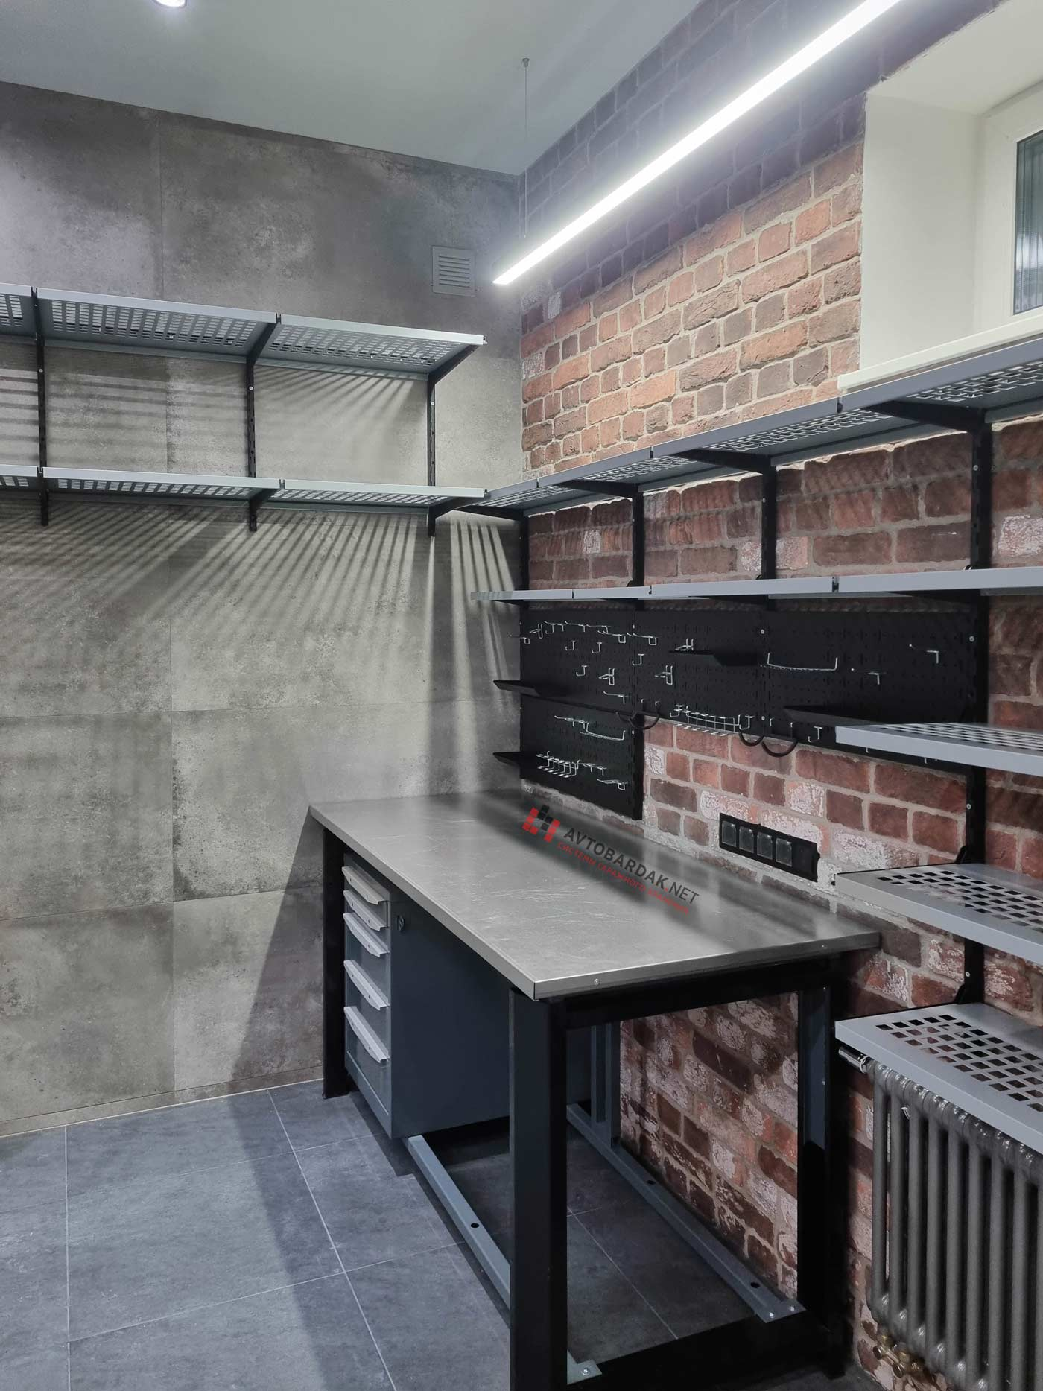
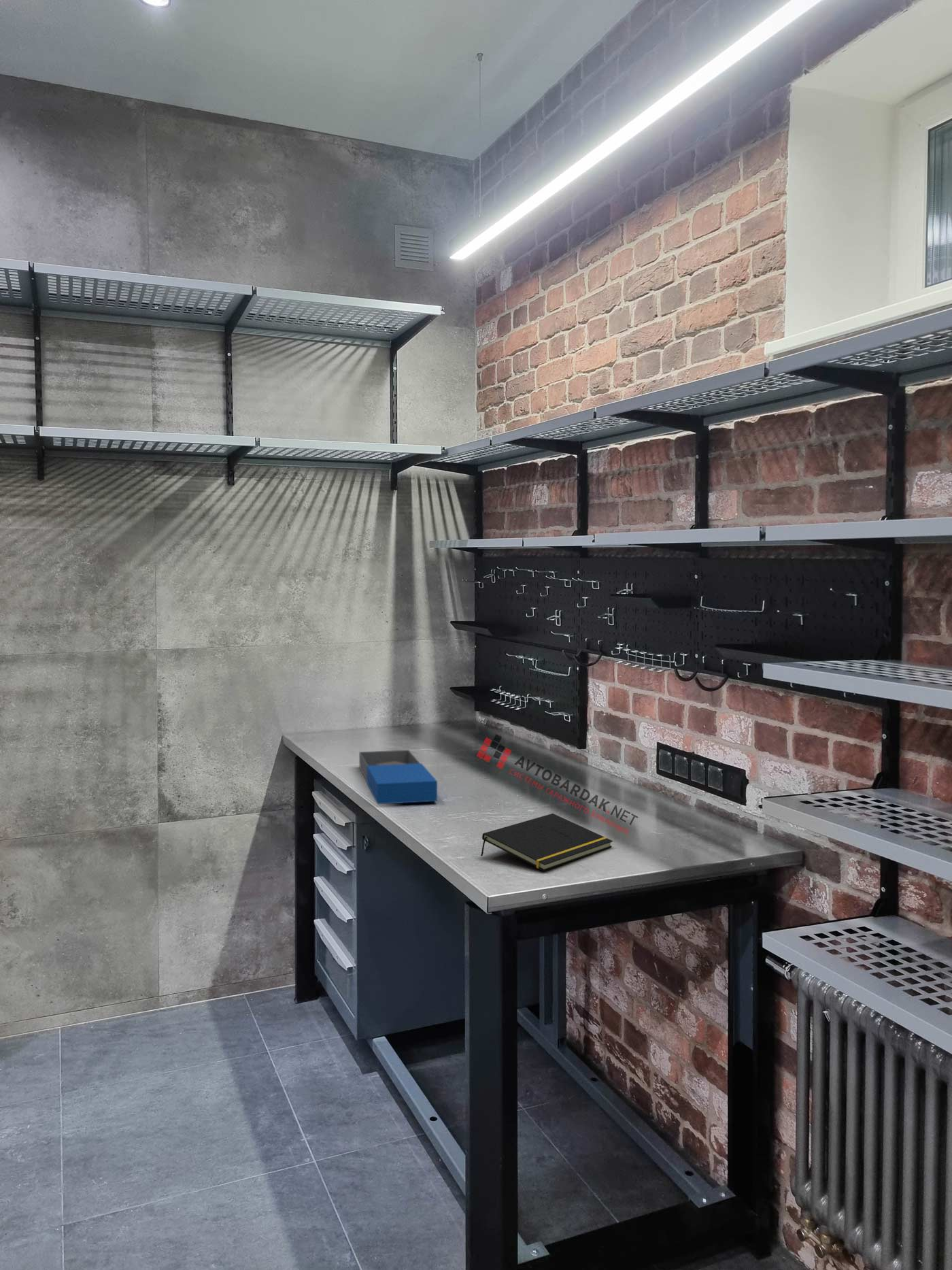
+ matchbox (394, 773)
+ notepad (548, 840)
